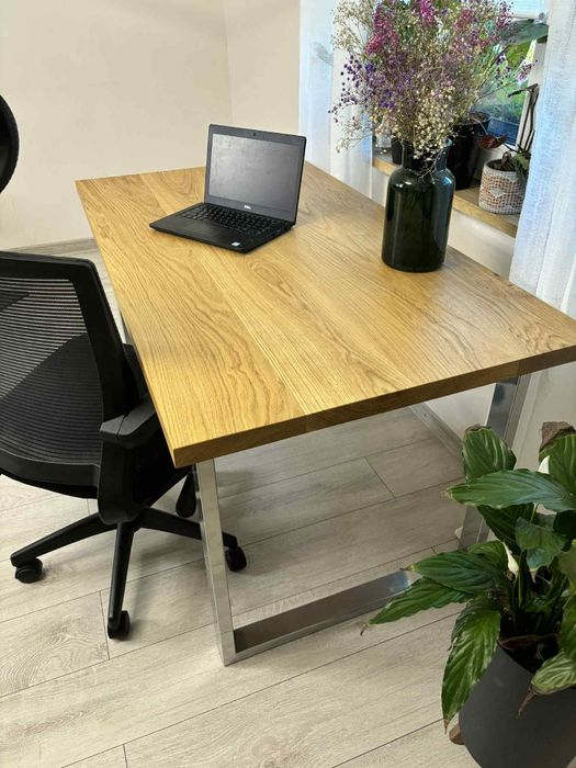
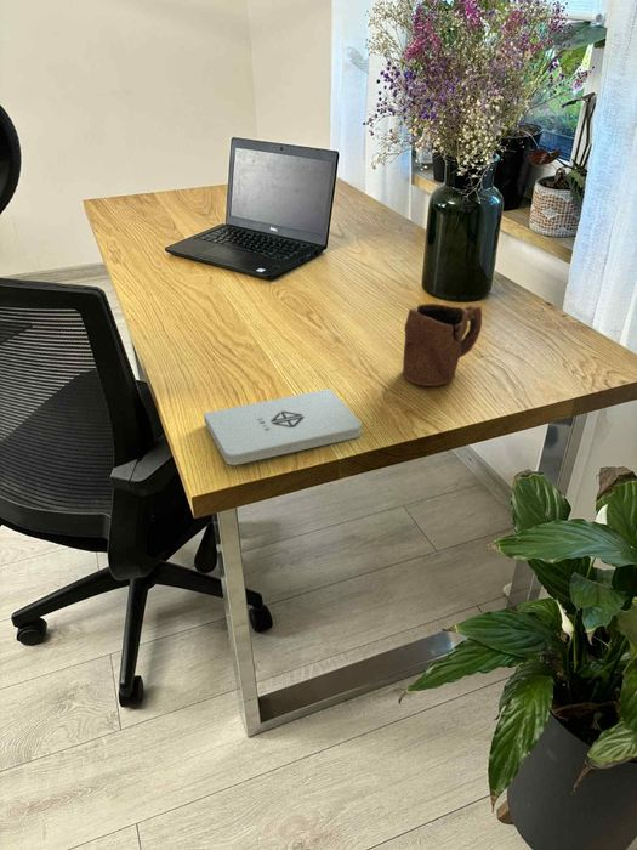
+ mug (445, 338)
+ notepad (283, 424)
